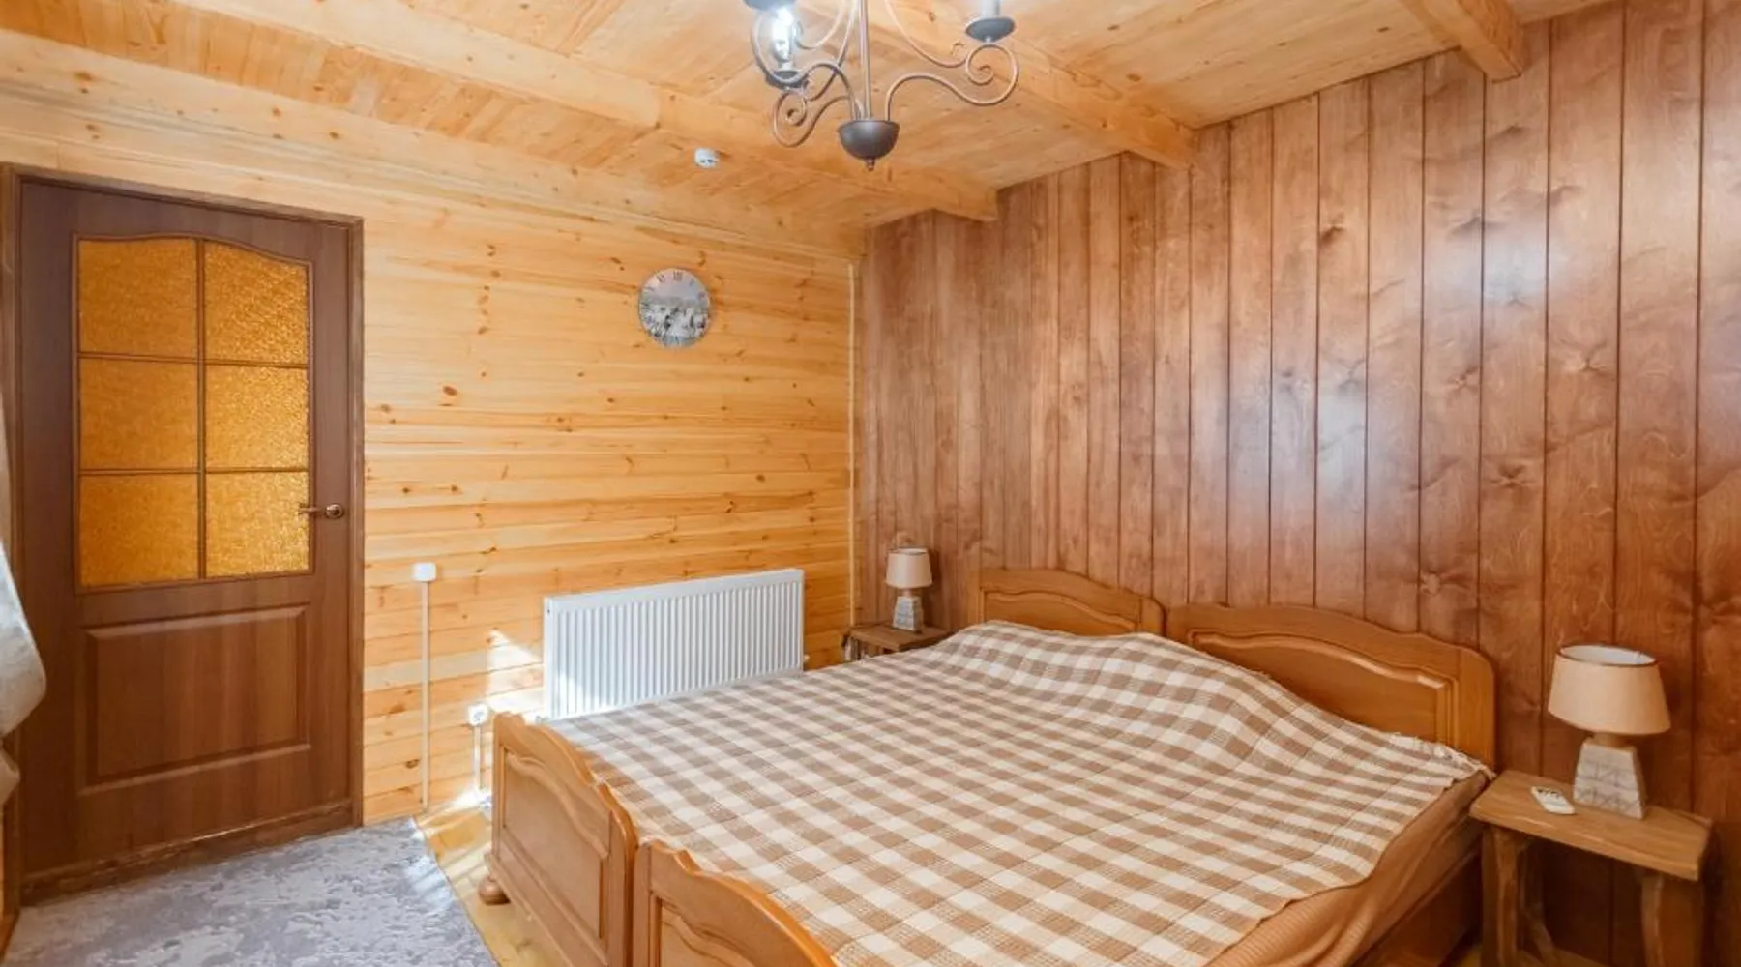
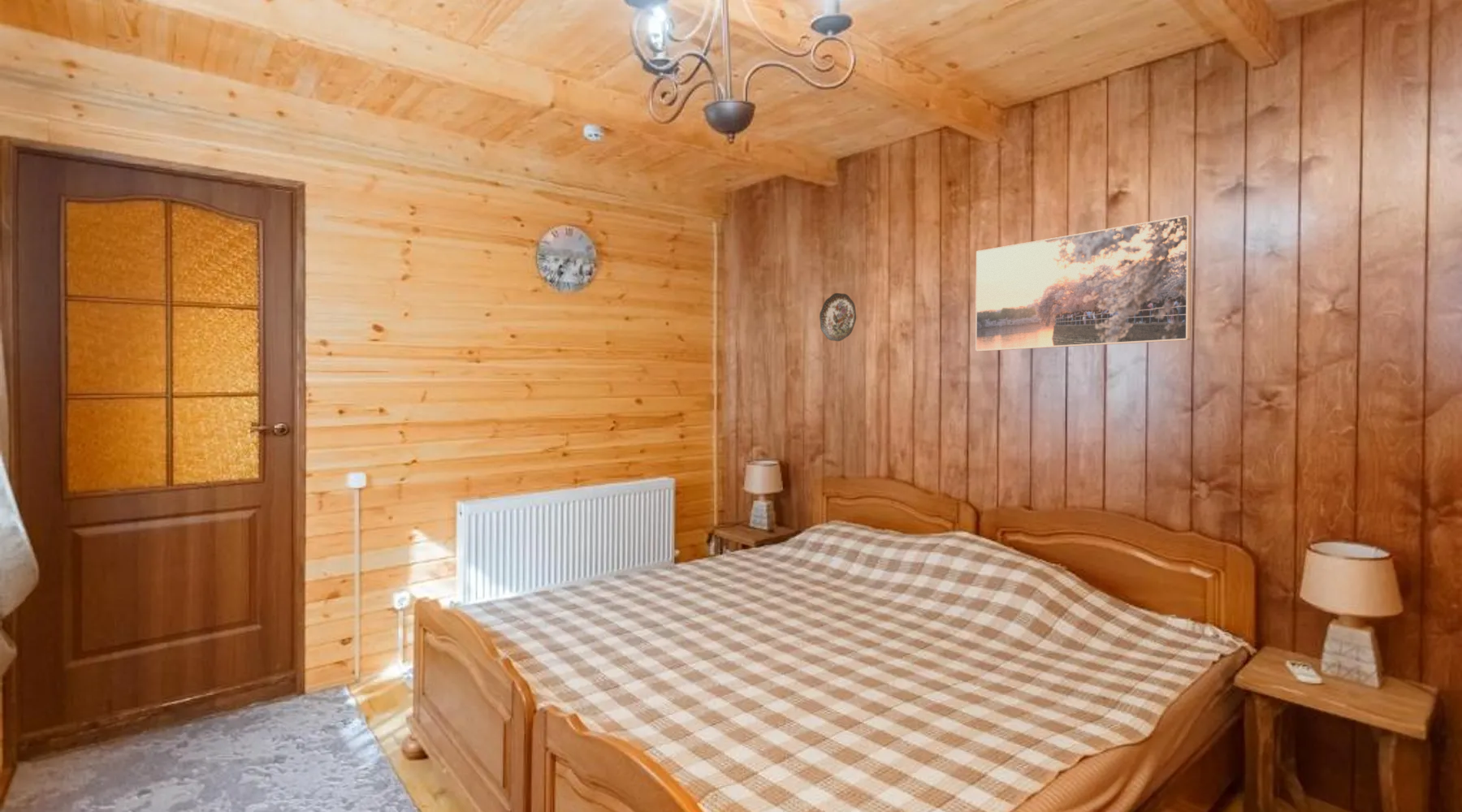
+ decorative plate (838, 317)
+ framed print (1071, 291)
